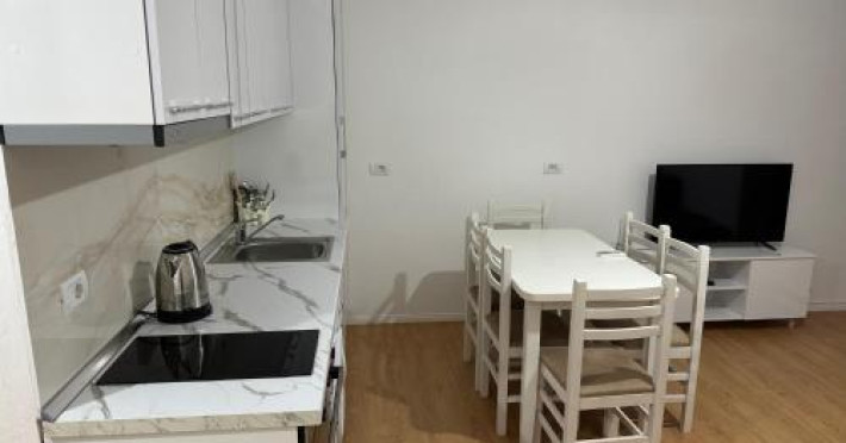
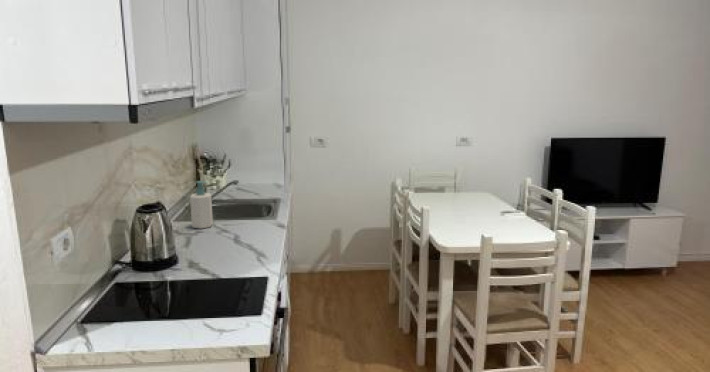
+ soap bottle (201, 203)
